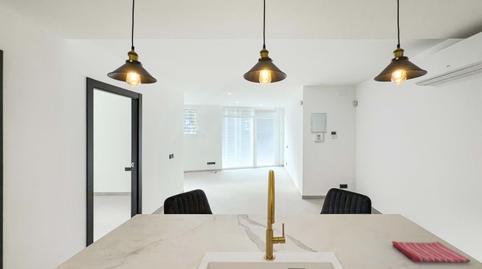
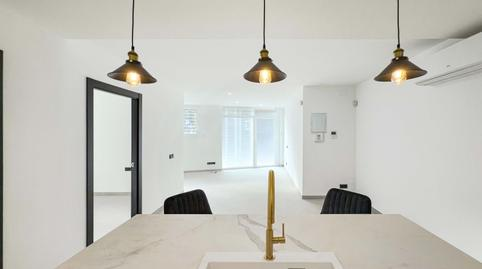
- dish towel (427, 251)
